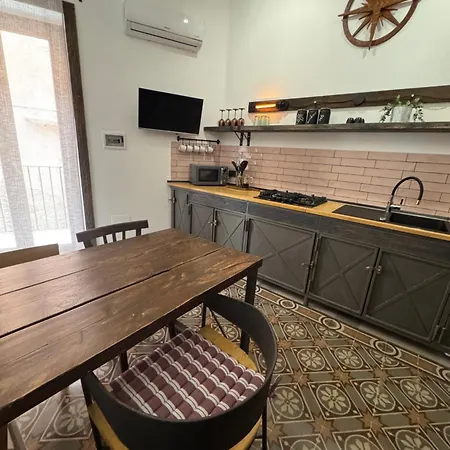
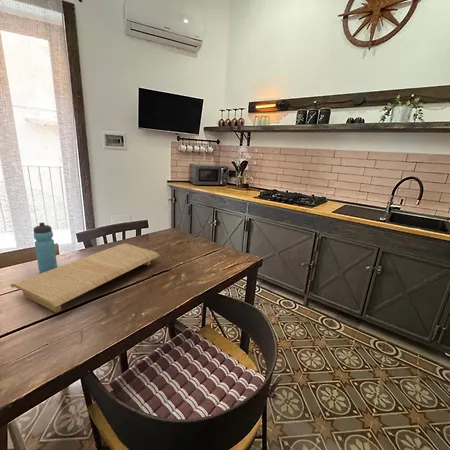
+ water bottle (45, 247)
+ cutting board (96, 271)
